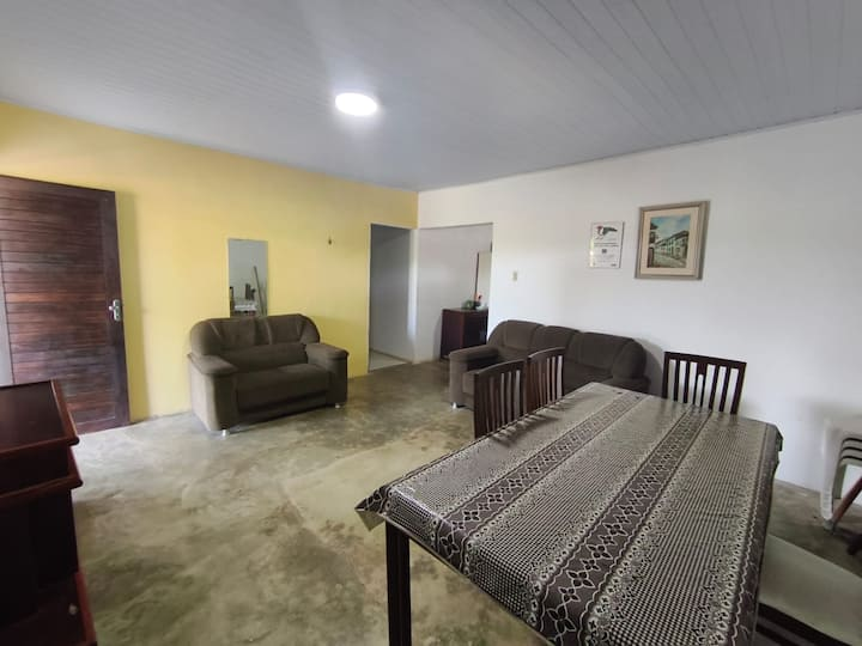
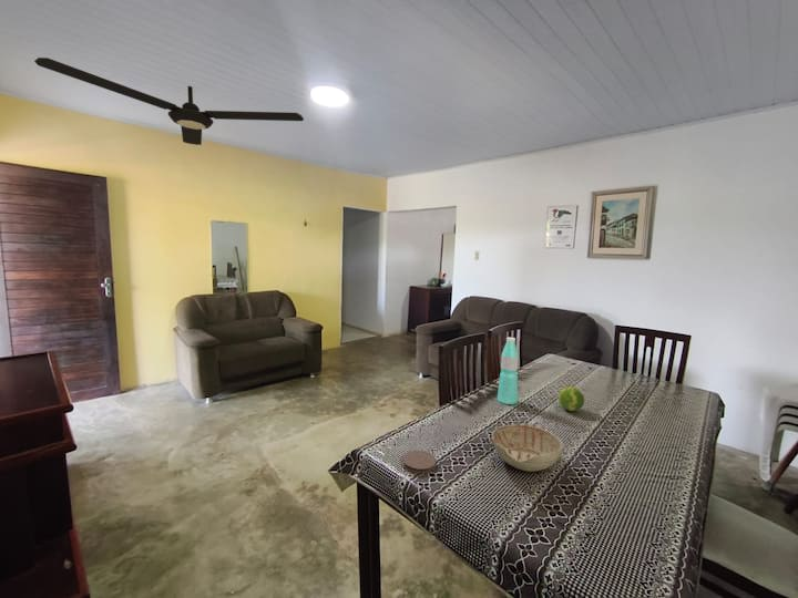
+ water bottle (509, 369)
+ decorative bowl (525, 450)
+ ceiling fan (191, 114)
+ coaster (419, 461)
+ fruit (571, 399)
